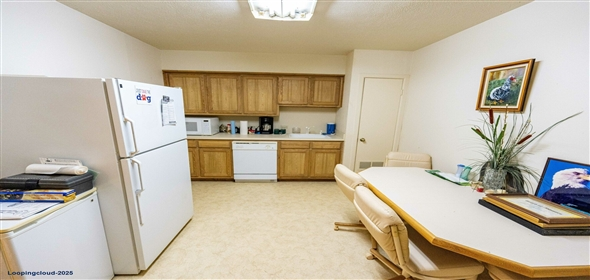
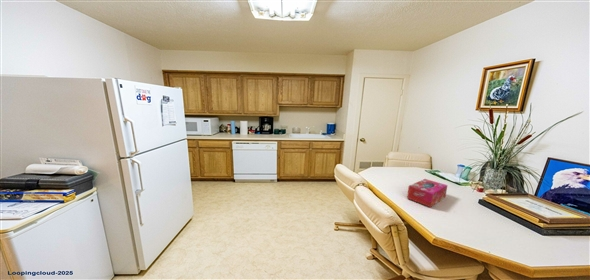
+ tissue box (427, 191)
